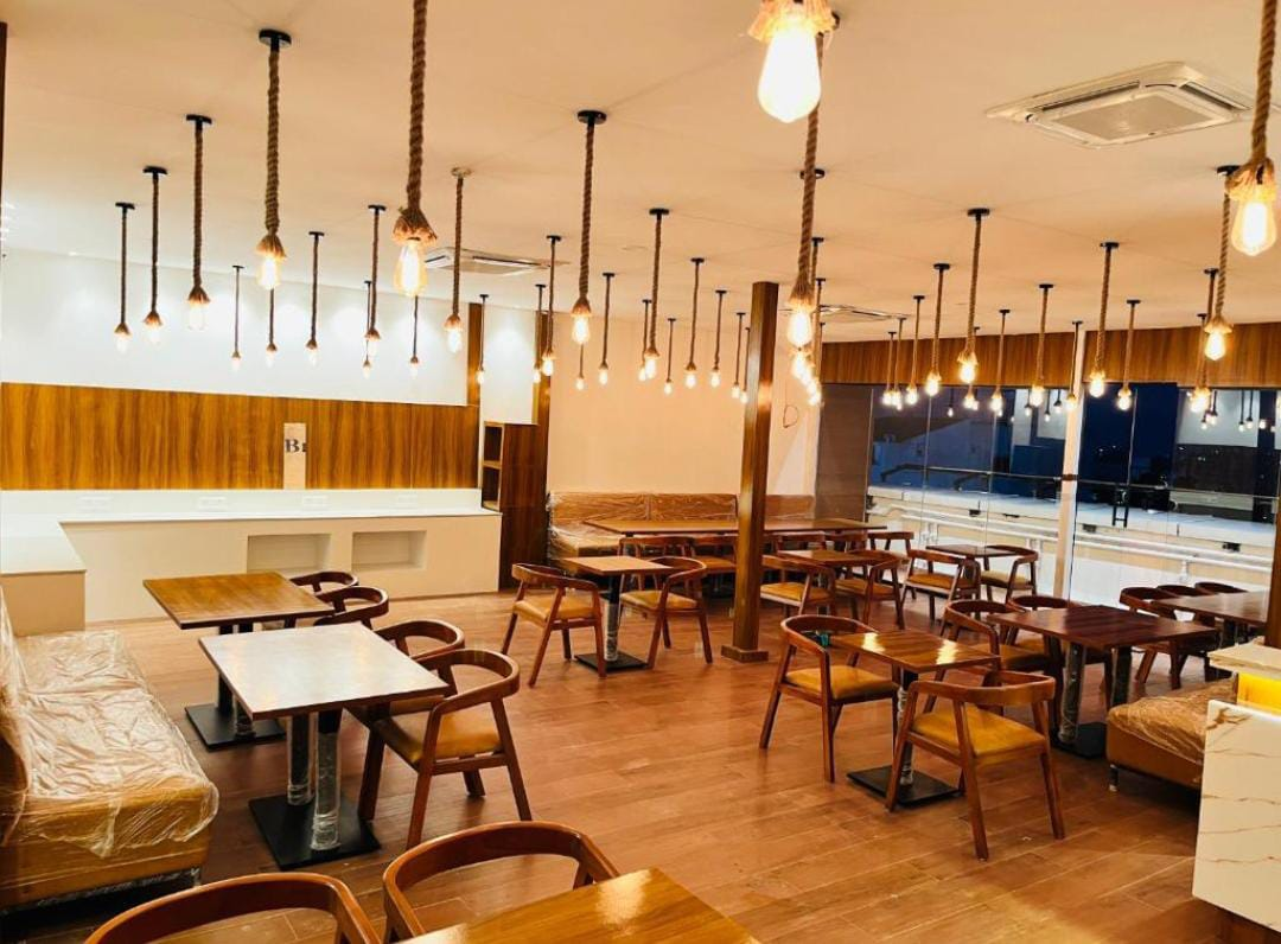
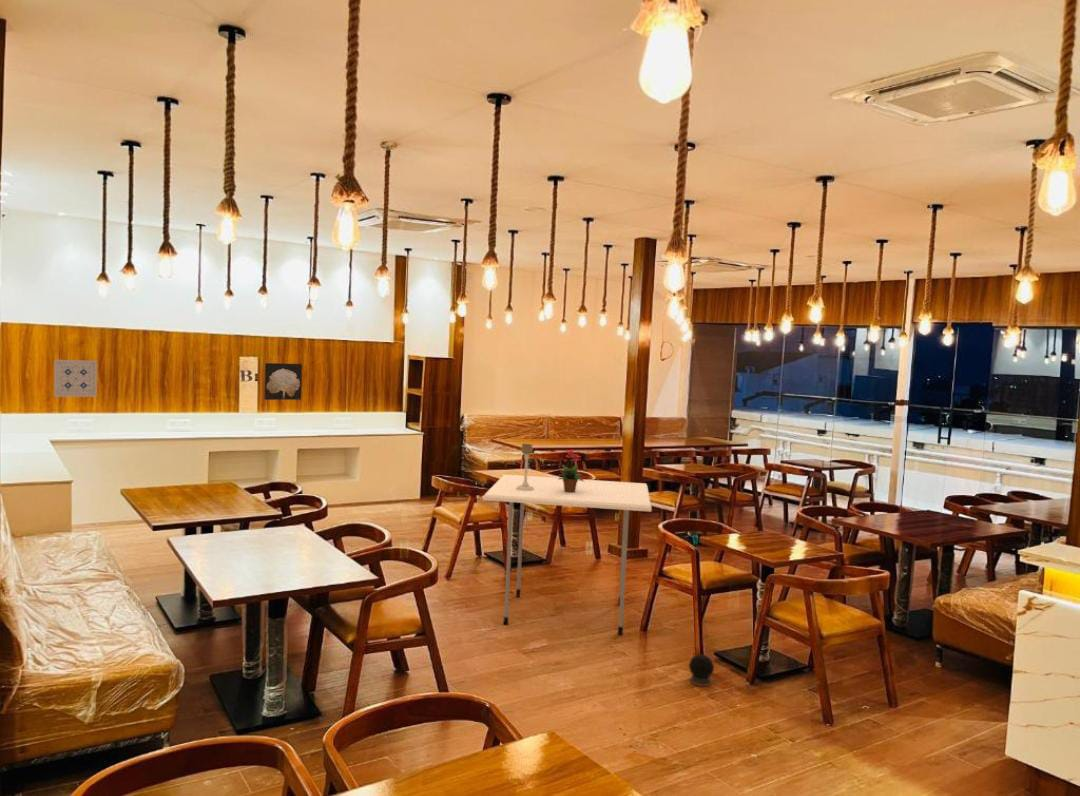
+ wall art (283, 381)
+ speaker (701, 668)
+ wall art (75, 378)
+ potted flower (570, 470)
+ candle holder (526, 466)
+ dining table (576, 506)
